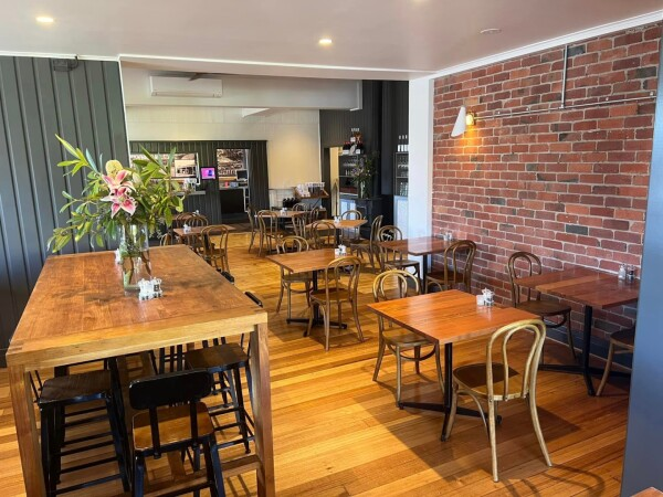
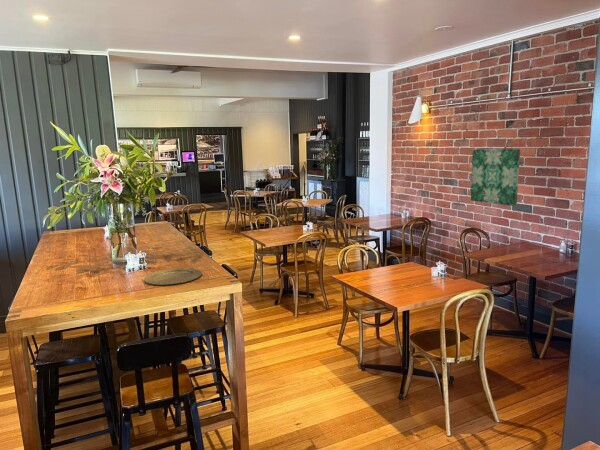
+ wall art (493, 176)
+ plate (173, 276)
